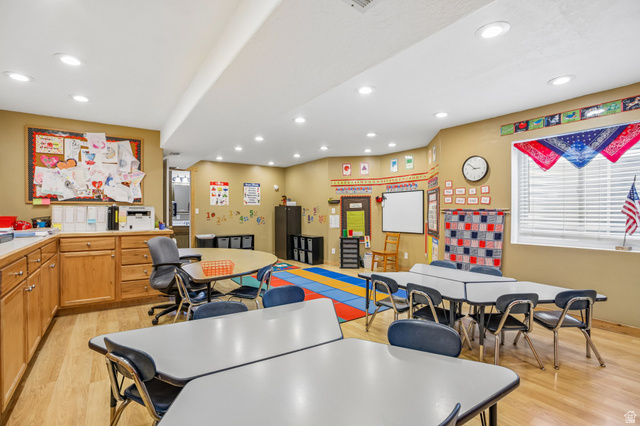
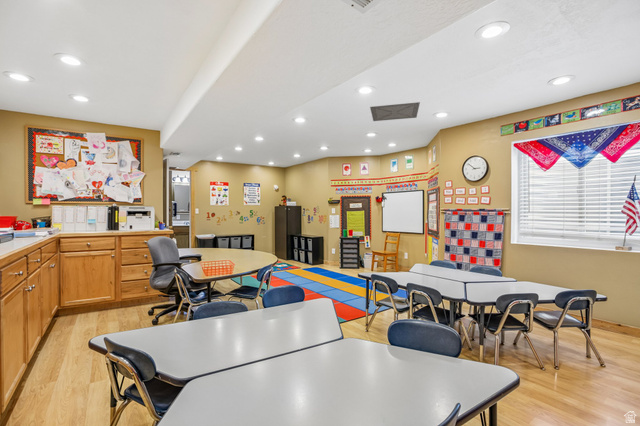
+ ceiling vent (394, 112)
